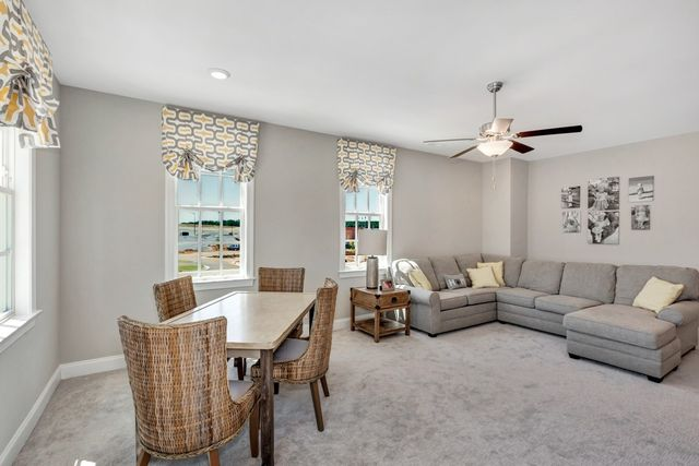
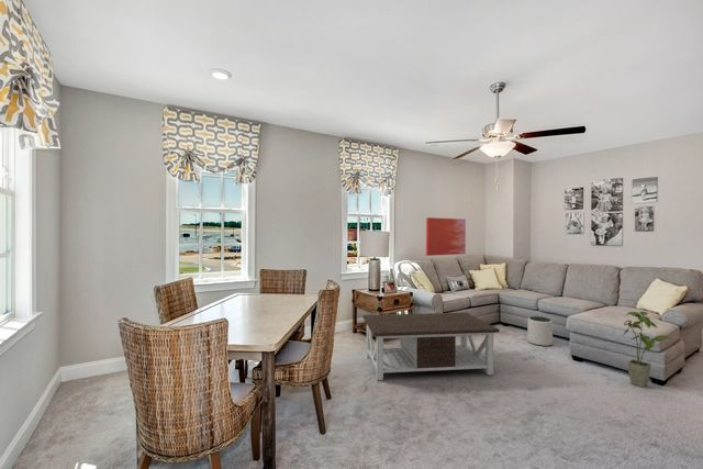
+ wall art (446, 236)
+ house plant (645, 348)
+ coffee table (425, 343)
+ plant pot (539, 331)
